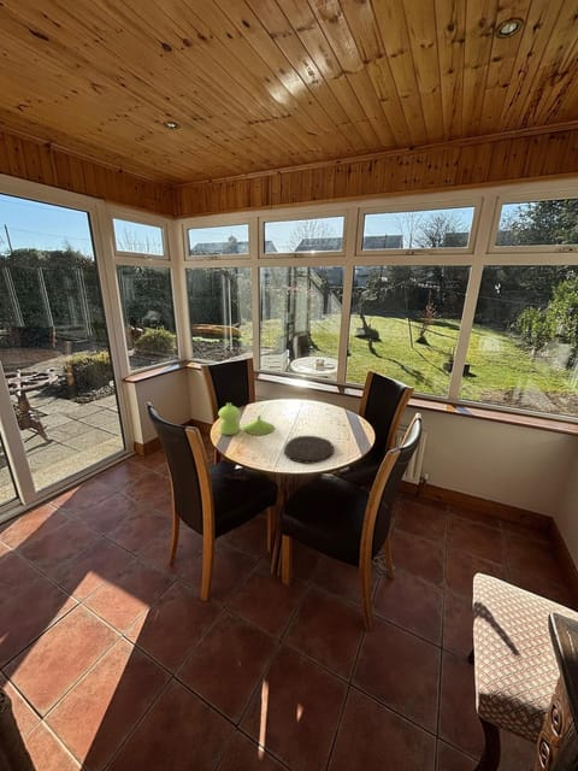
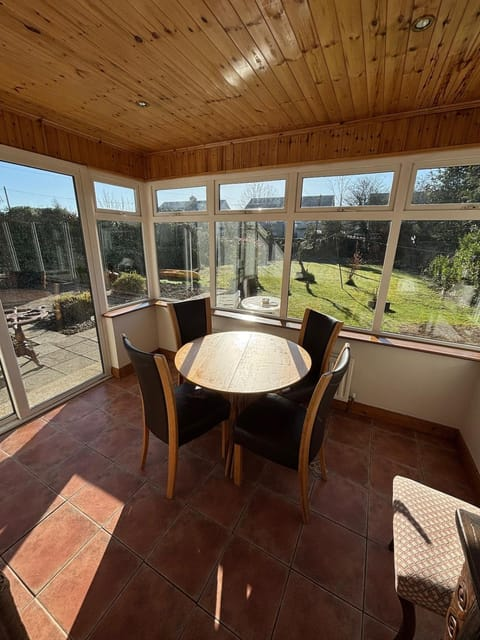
- vase (249, 423)
- plate (308, 447)
